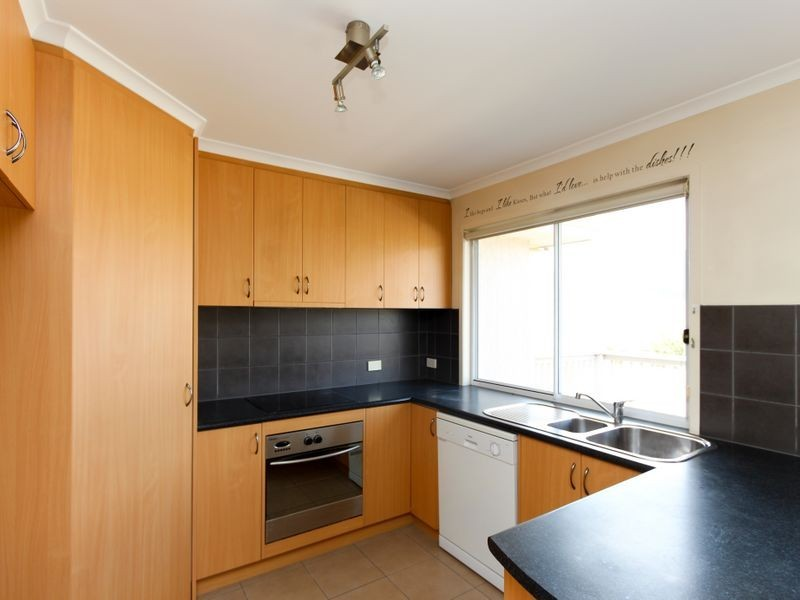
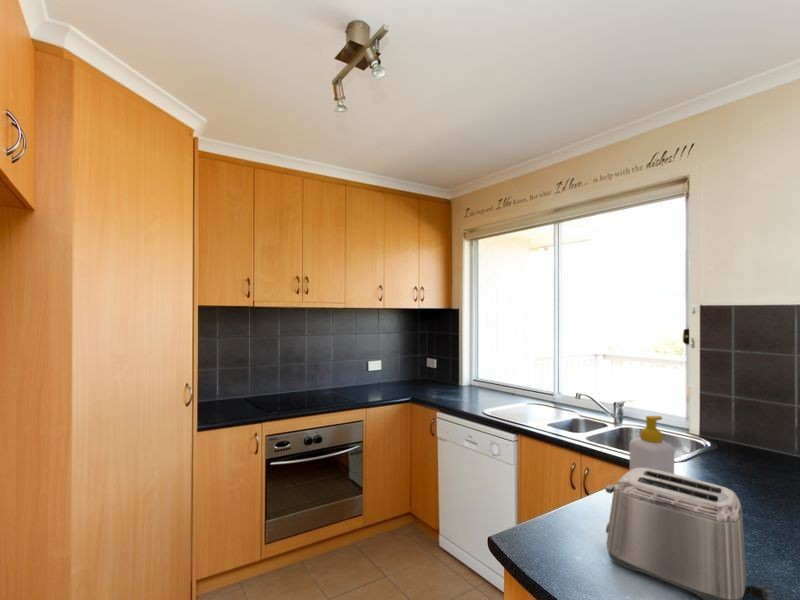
+ soap bottle (651, 458)
+ toaster (679, 529)
